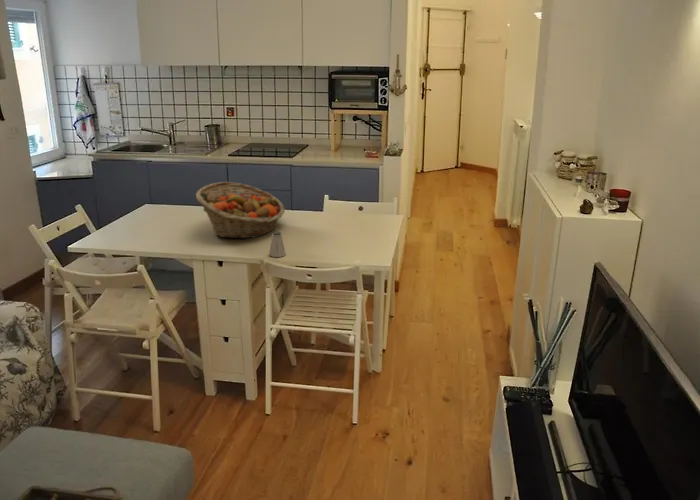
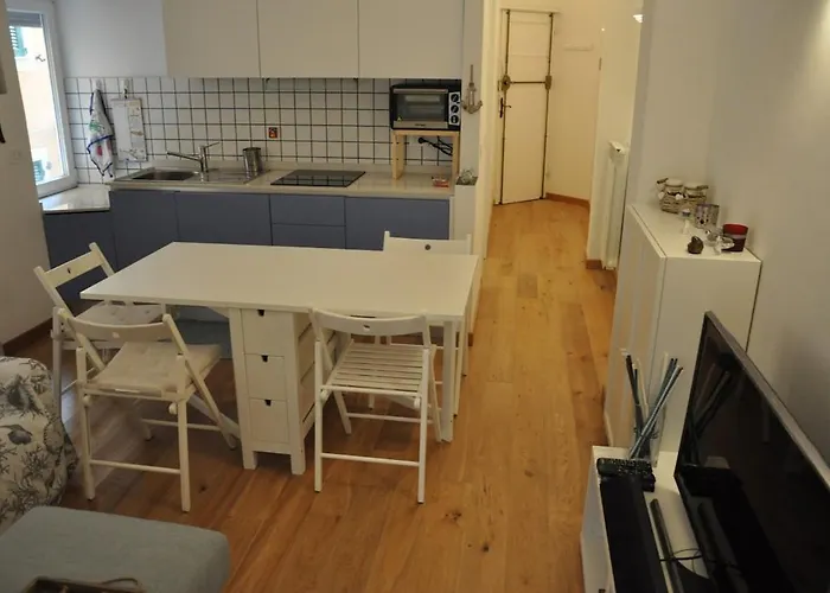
- saltshaker (277, 243)
- fruit basket (241, 208)
